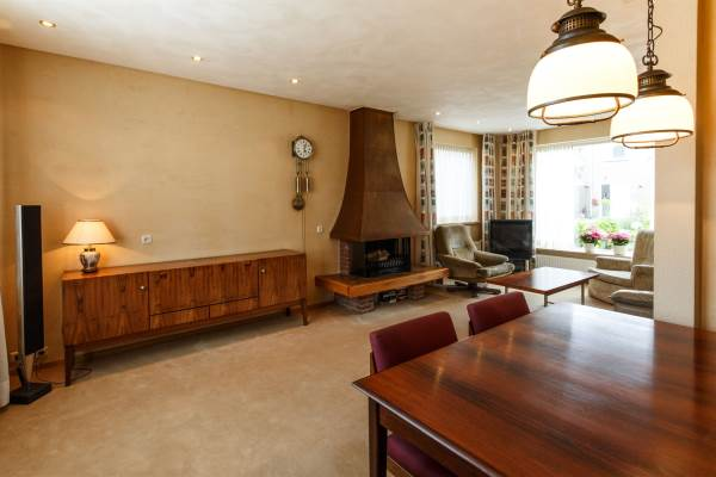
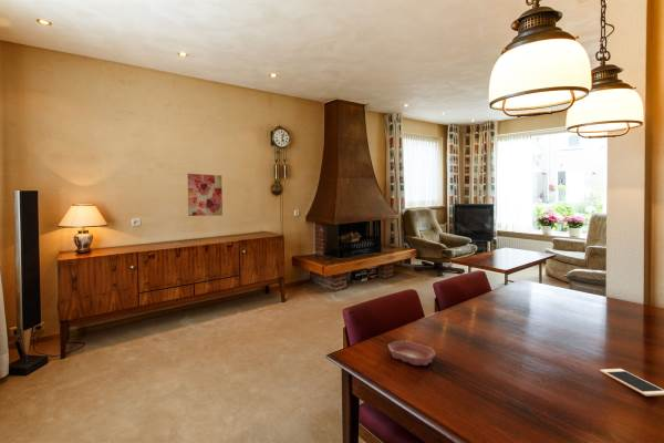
+ wall art (205, 195)
+ cell phone (632, 381)
+ bowl (411, 352)
